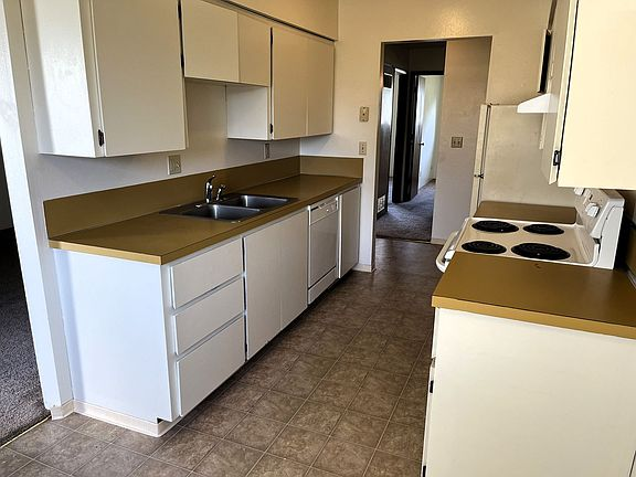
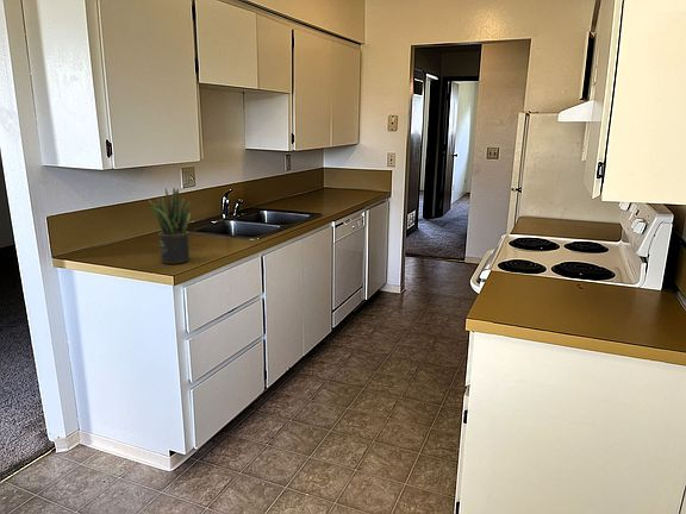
+ potted plant (170, 225)
